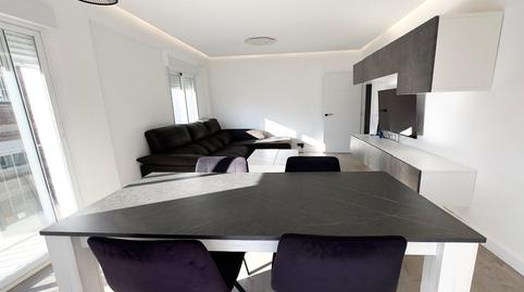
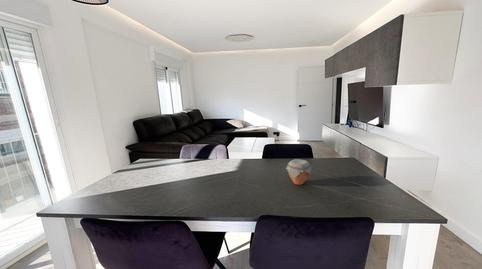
+ jar (298, 172)
